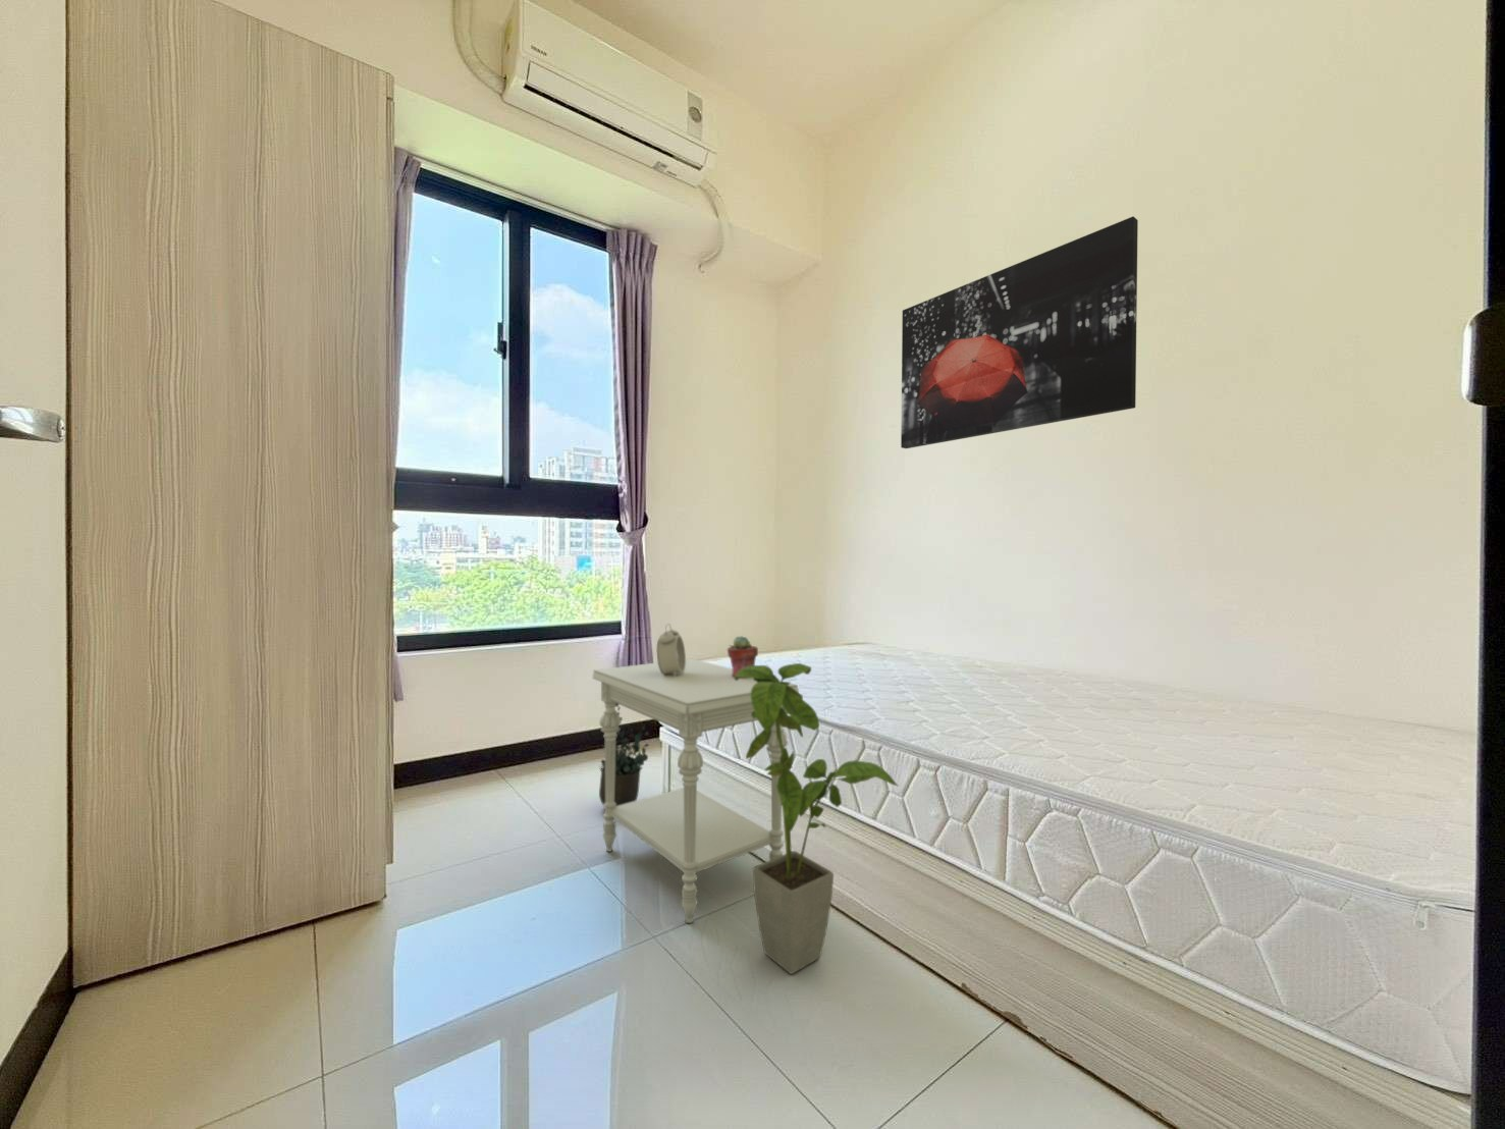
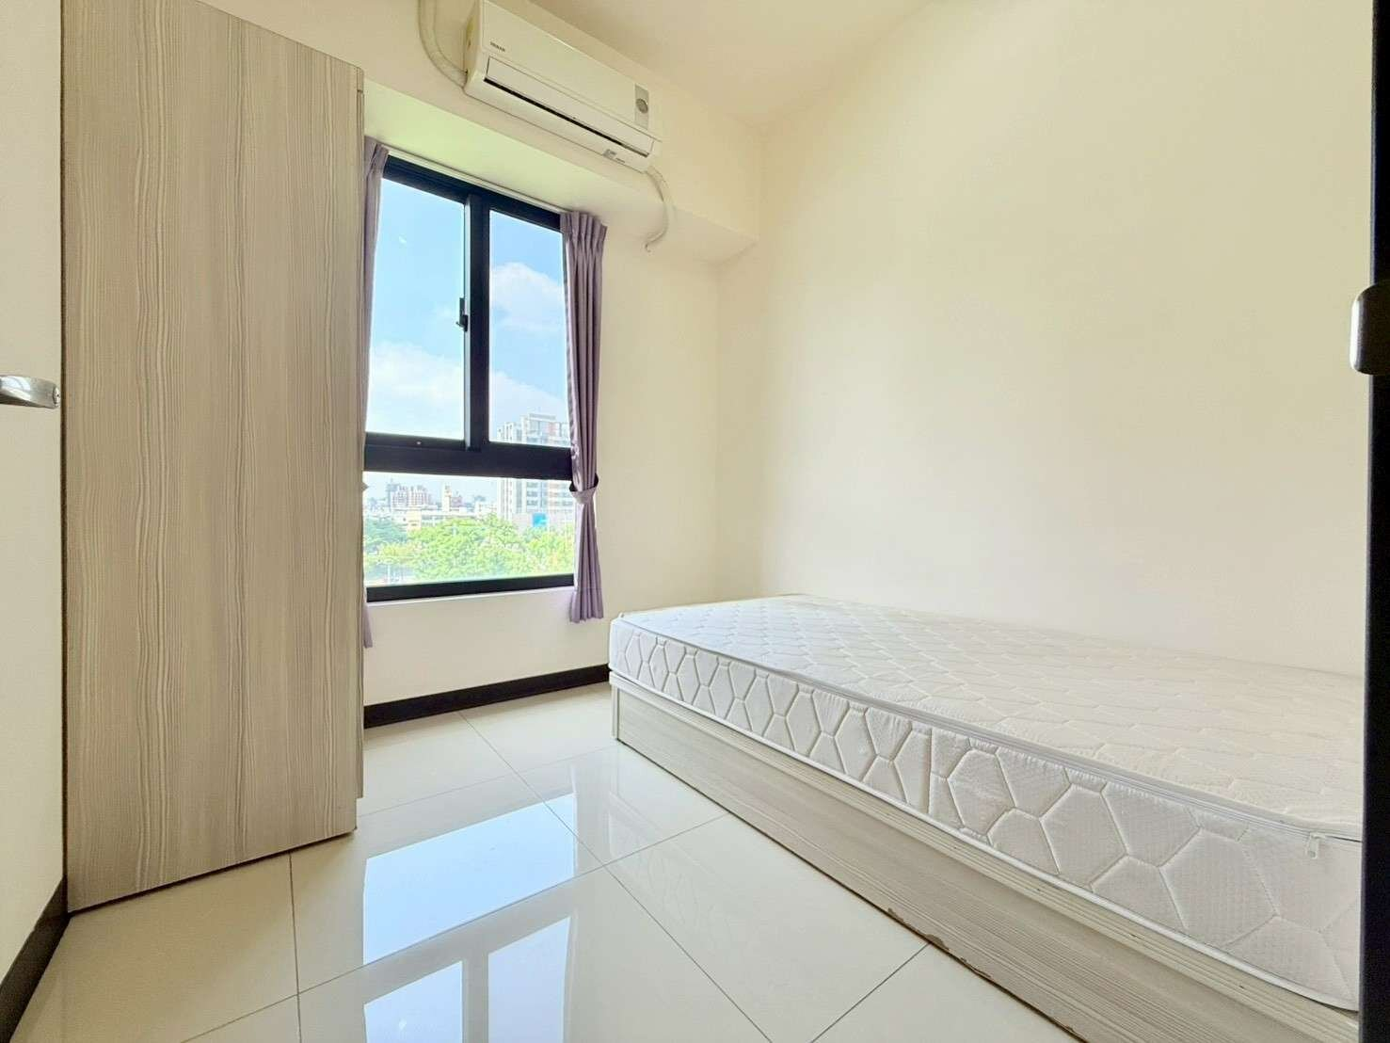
- house plant (797, 818)
- potted plant (623, 757)
- wall art (1001, 351)
- side table (689, 771)
- potted succulent (741, 655)
- alarm clock (671, 648)
